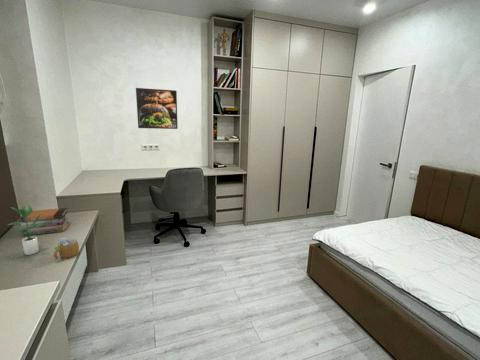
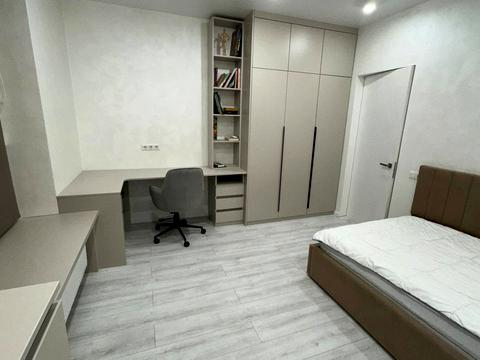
- mug (65, 248)
- potted plant (30, 228)
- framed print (157, 109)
- book stack (45, 221)
